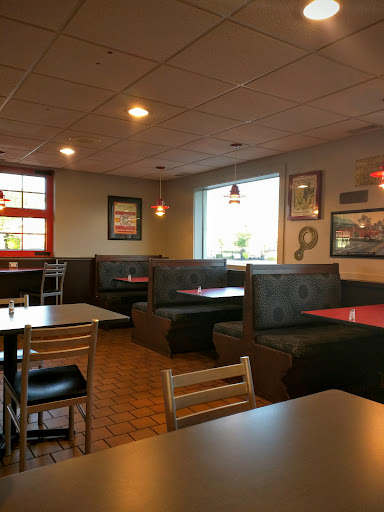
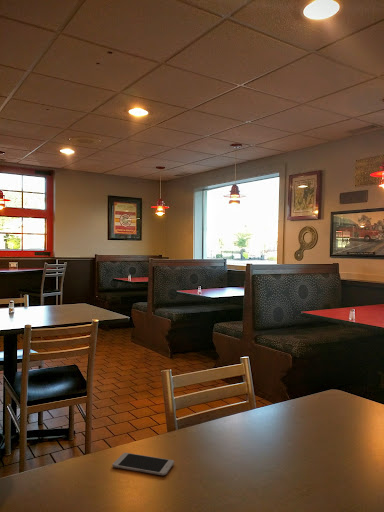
+ smartphone (143, 463)
